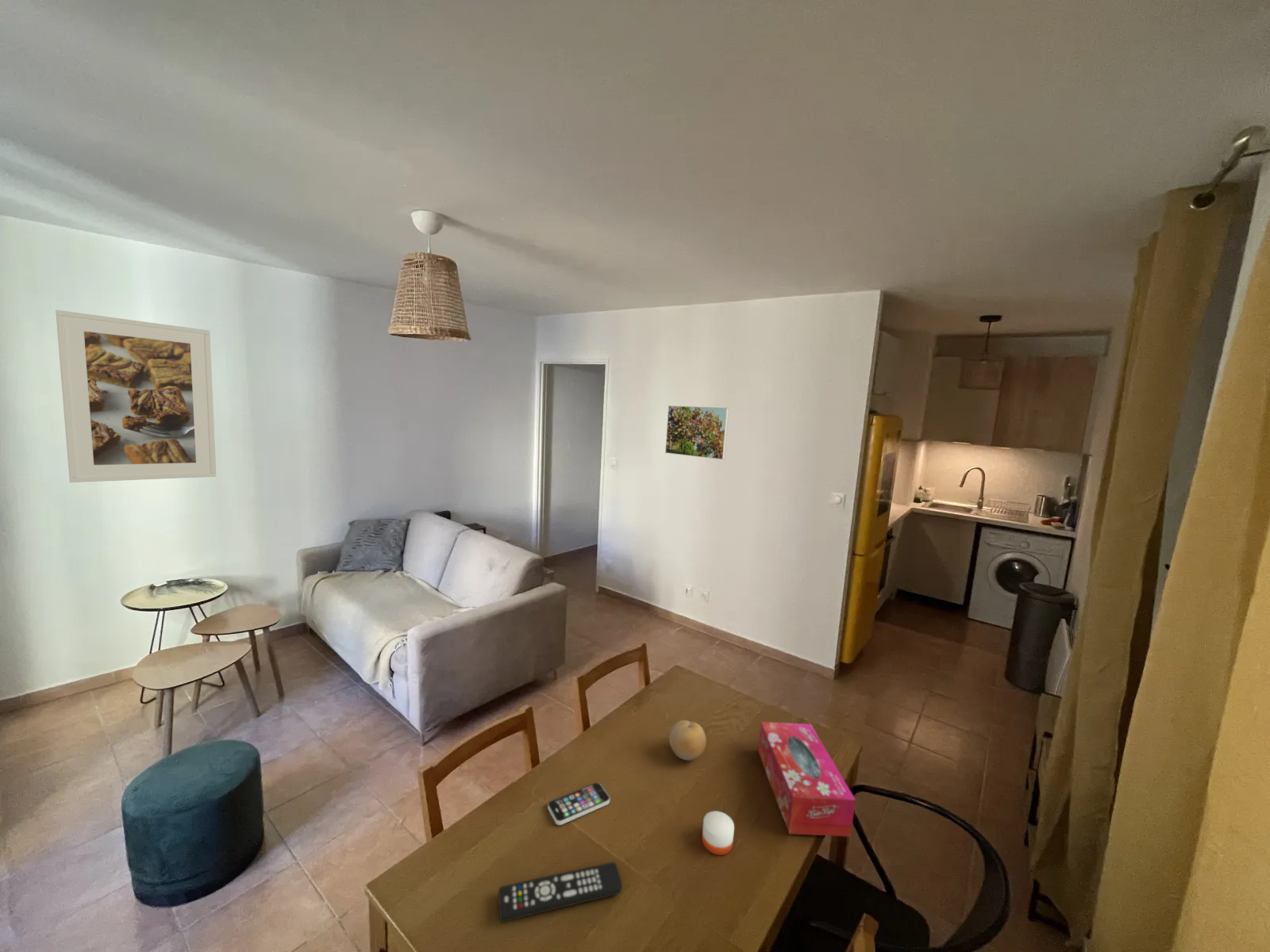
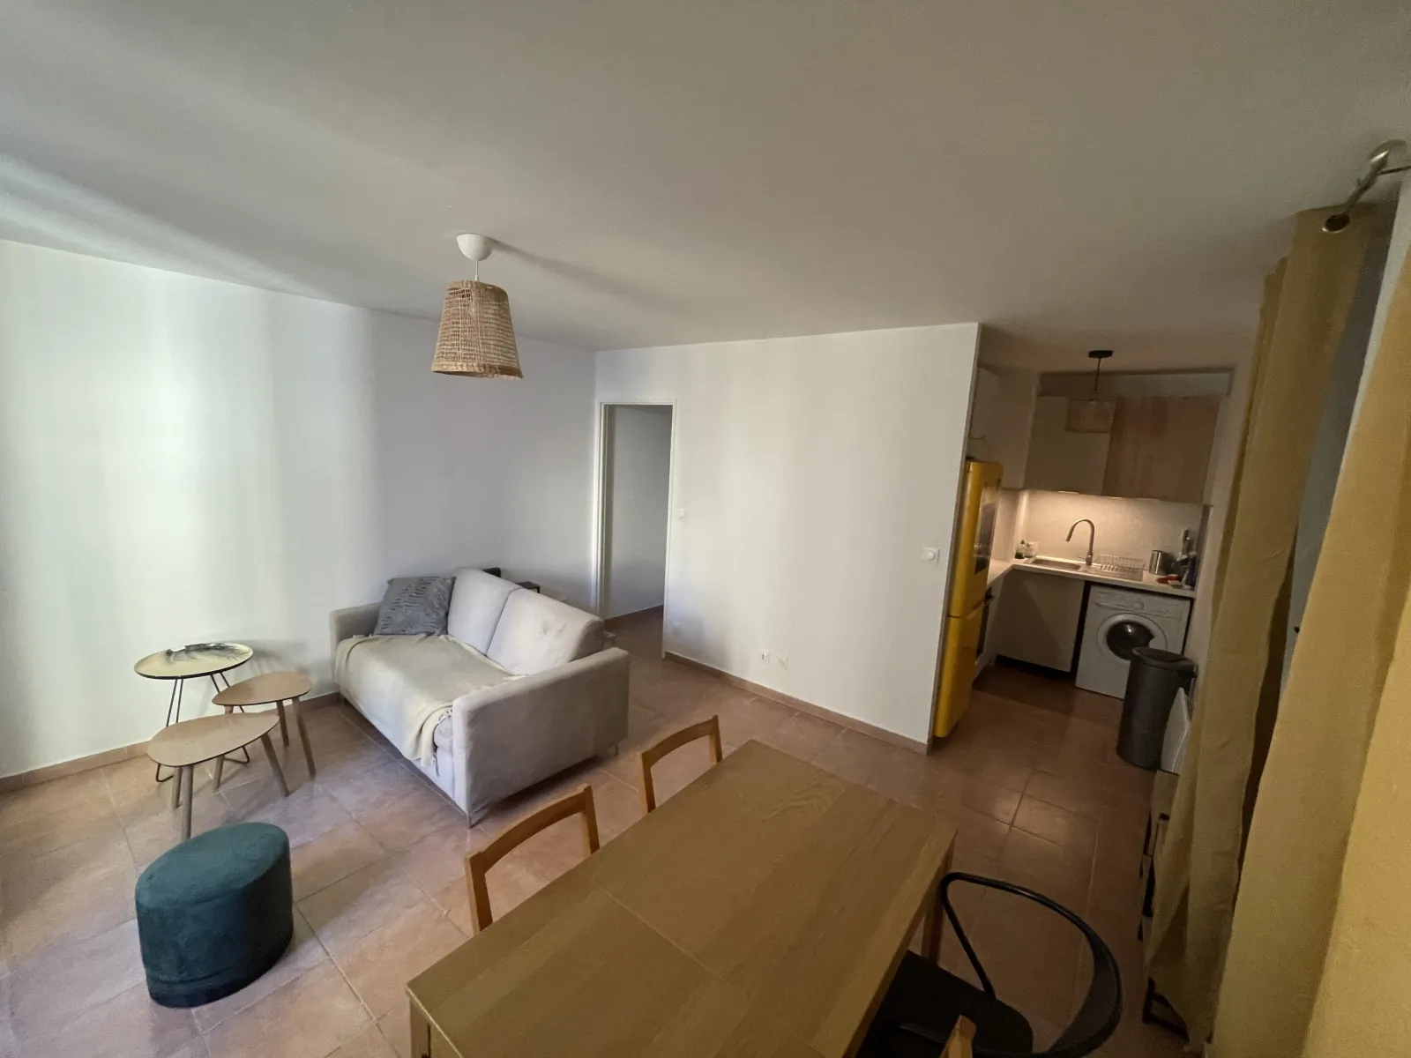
- tissue box (801, 773)
- remote control (560, 891)
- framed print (695, 432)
- fruit (687, 740)
- candle (718, 822)
- smartphone (579, 803)
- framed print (144, 401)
